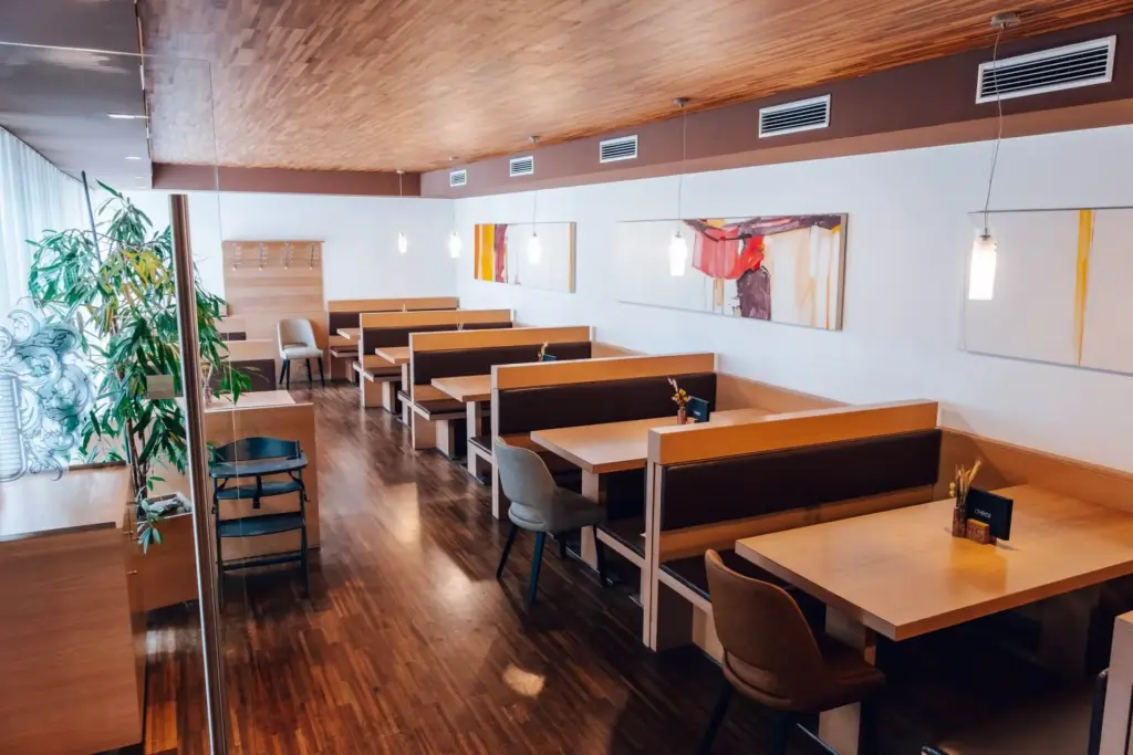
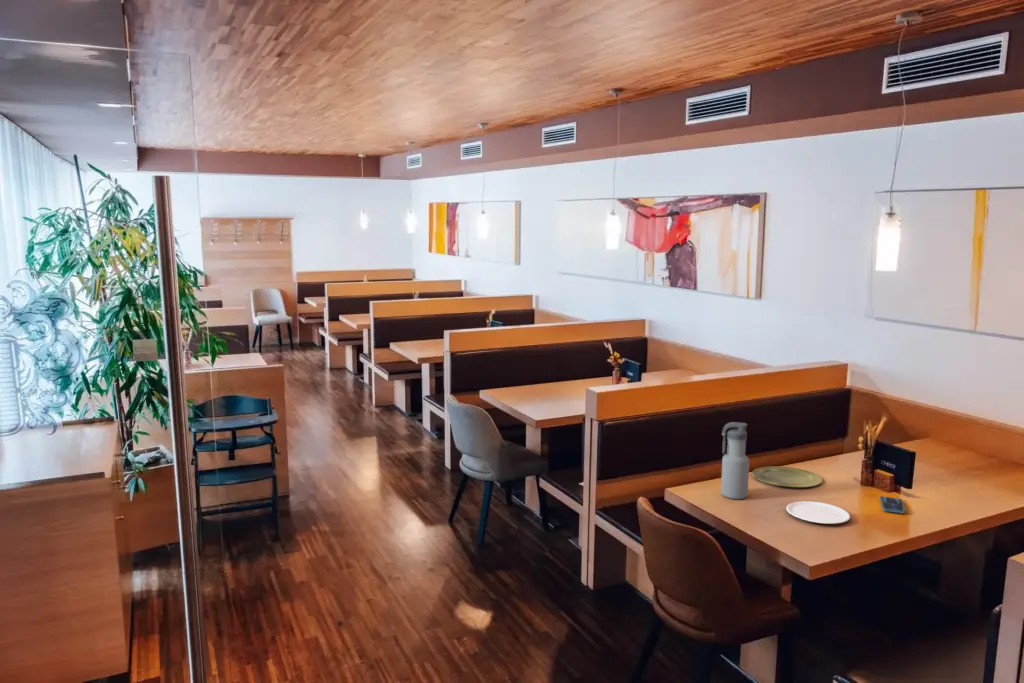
+ water bottle (735, 459)
+ plate (786, 476)
+ smartphone (892, 504)
+ plate (817, 513)
